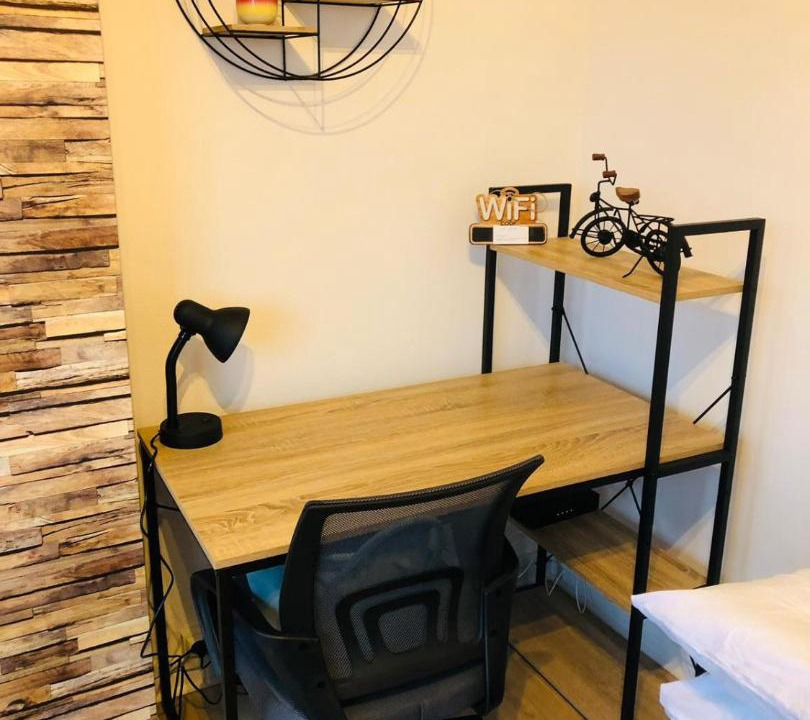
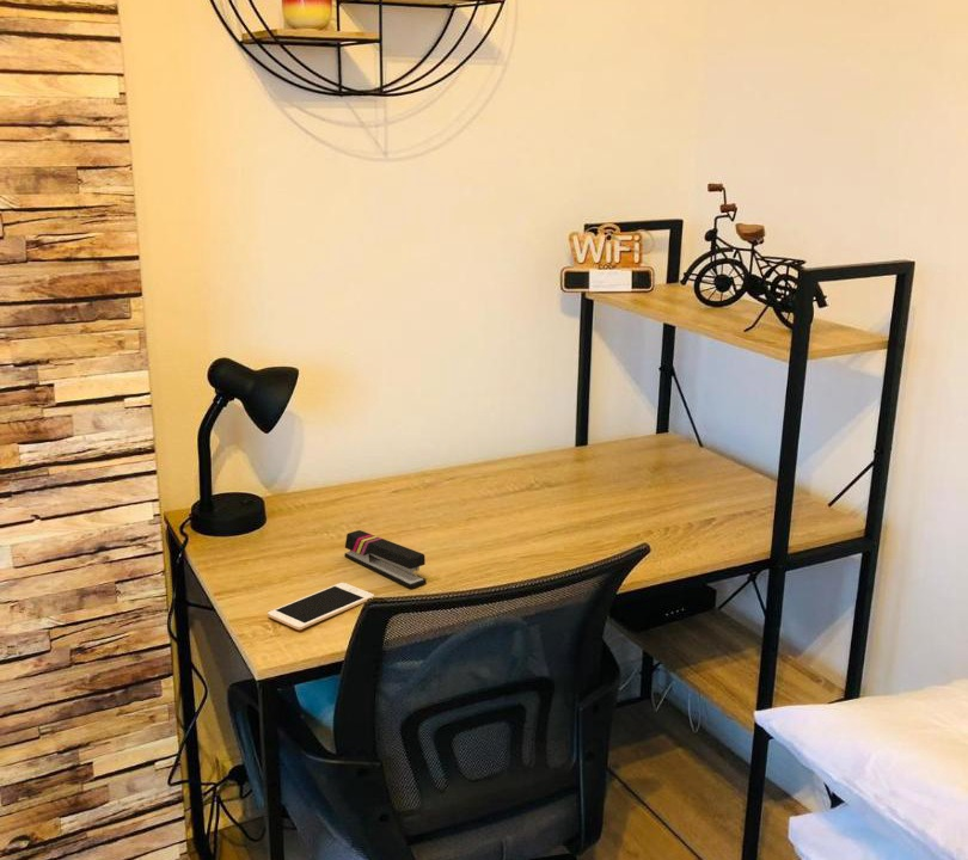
+ cell phone (321, 604)
+ stapler (384, 554)
